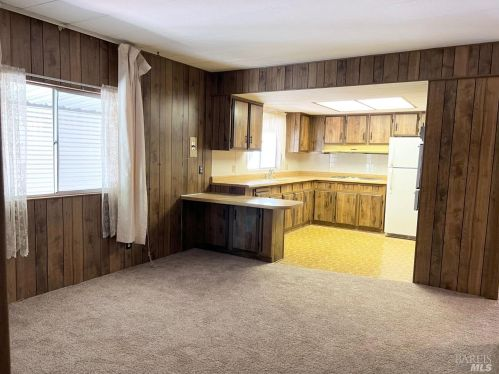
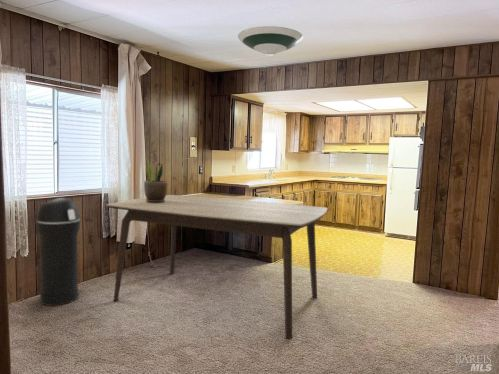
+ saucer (270, 45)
+ potted plant (156, 180)
+ dining table (225, 231)
+ trash can (60, 249)
